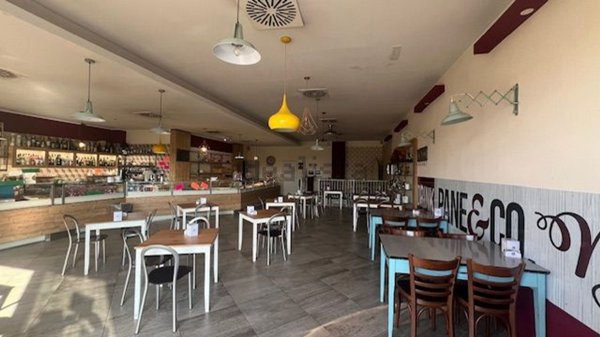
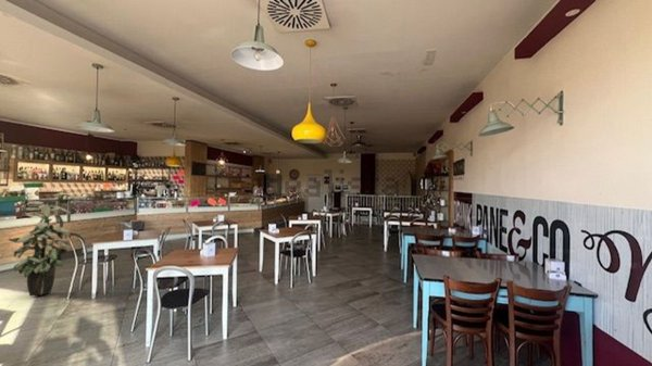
+ indoor plant (40, 248)
